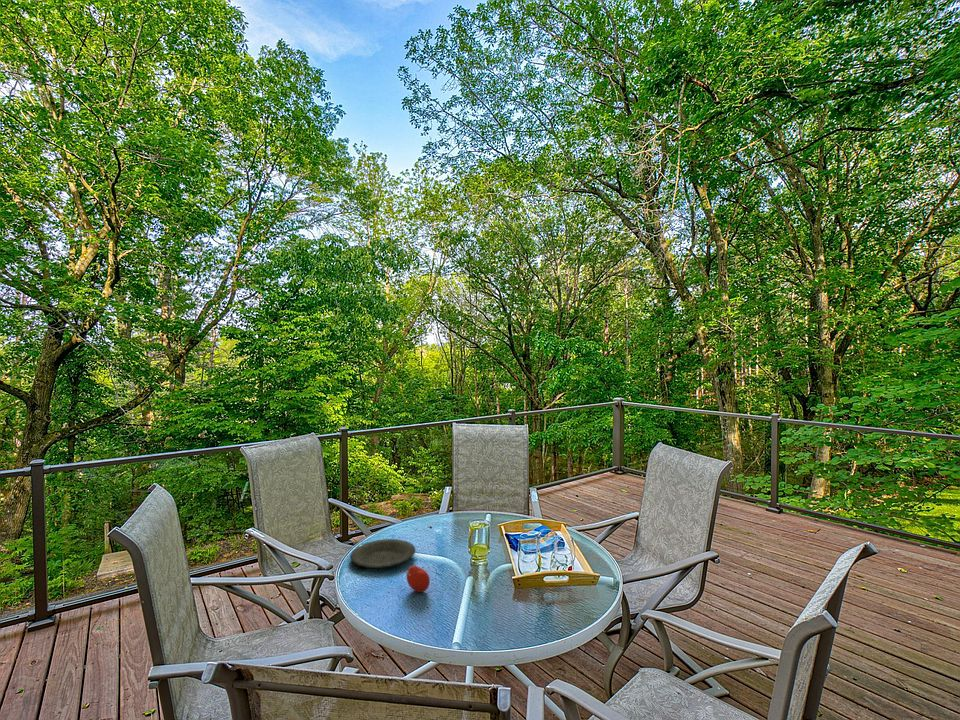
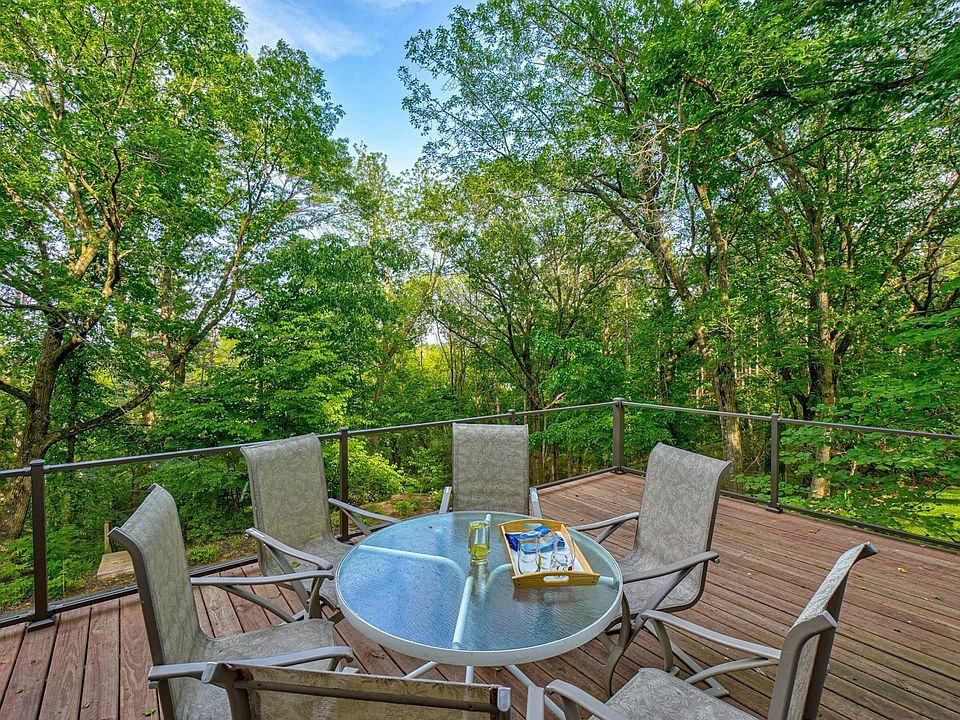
- fruit (418, 577)
- plate (383, 555)
